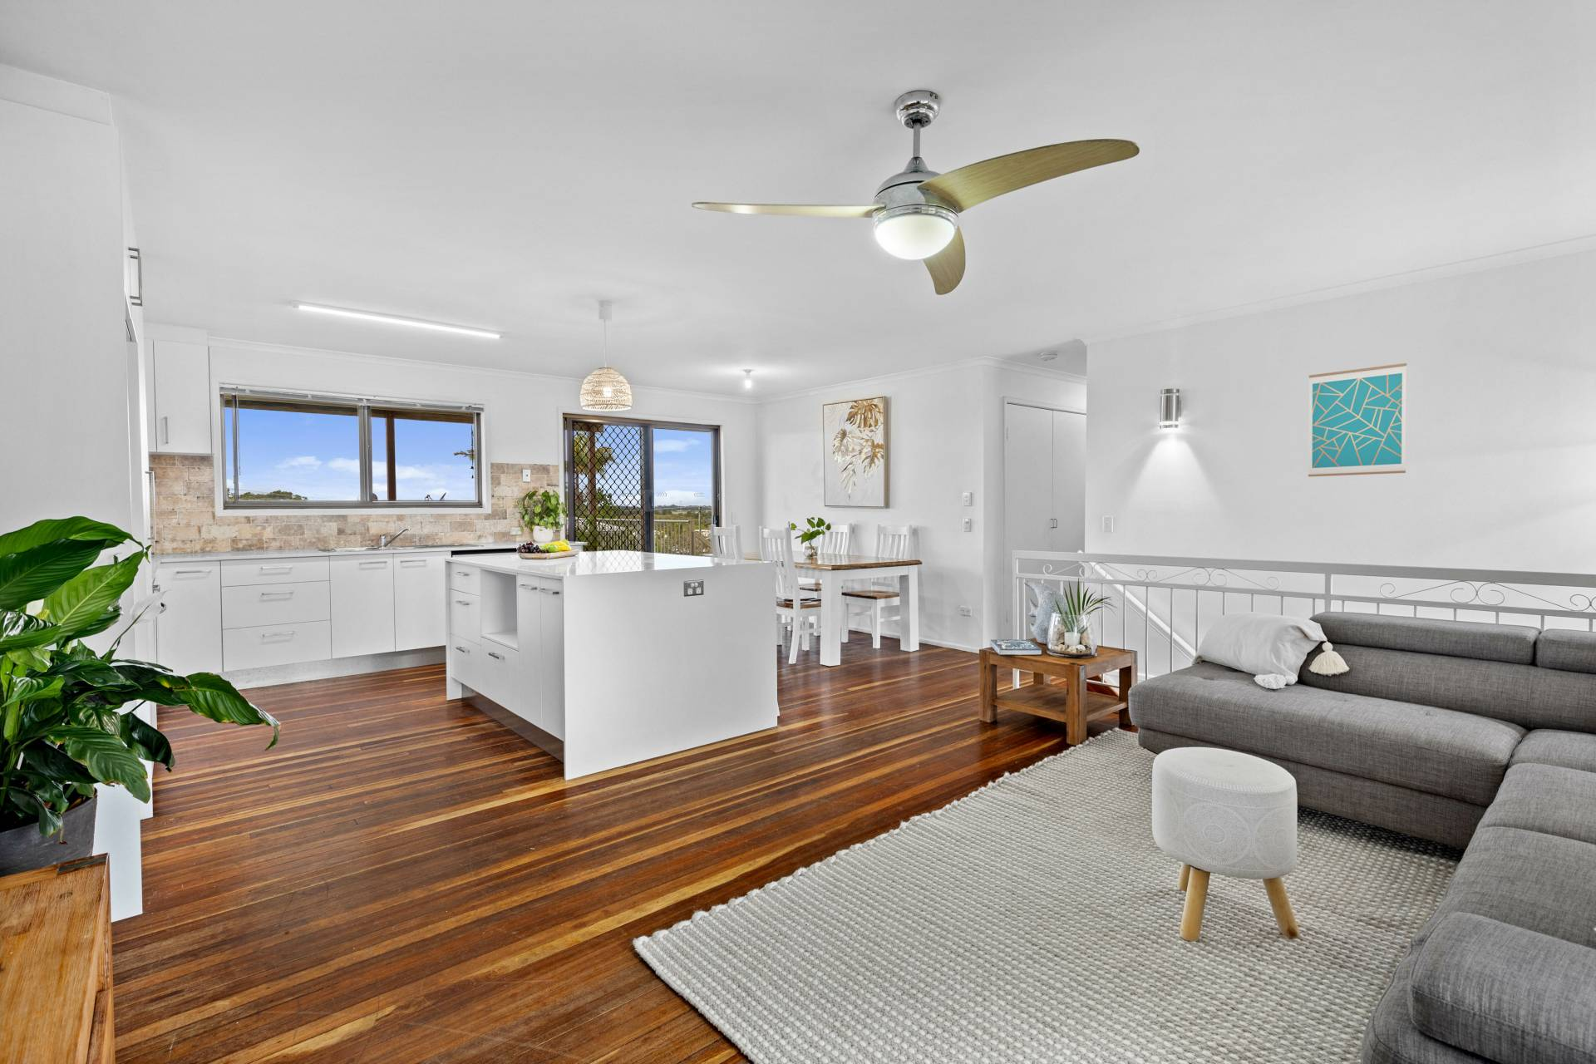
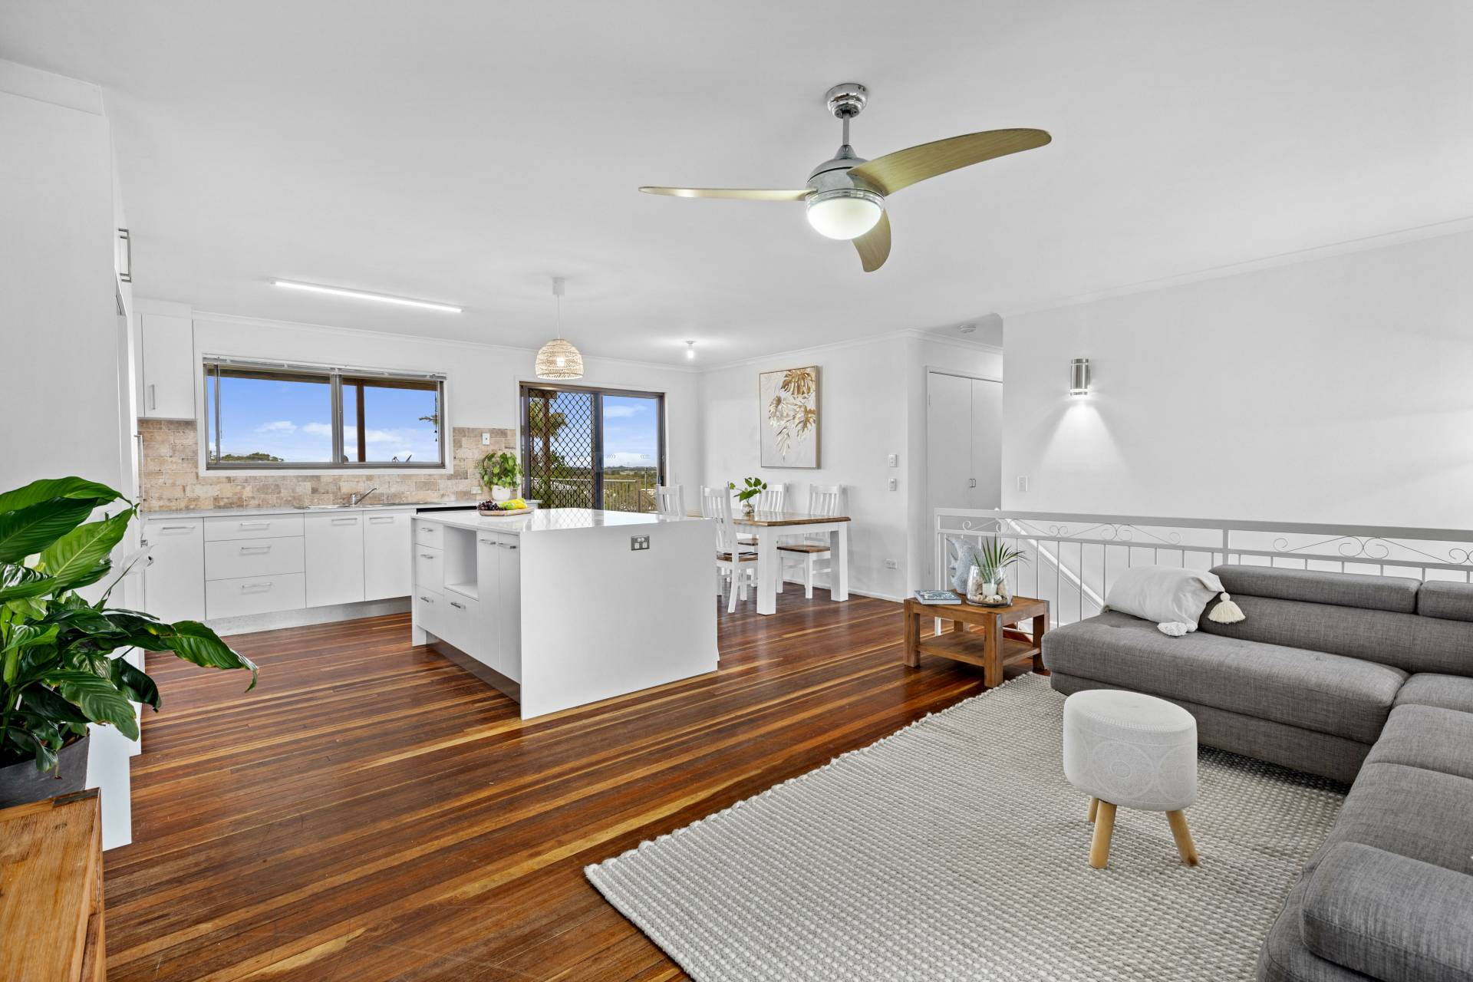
- wall art (1355, 423)
